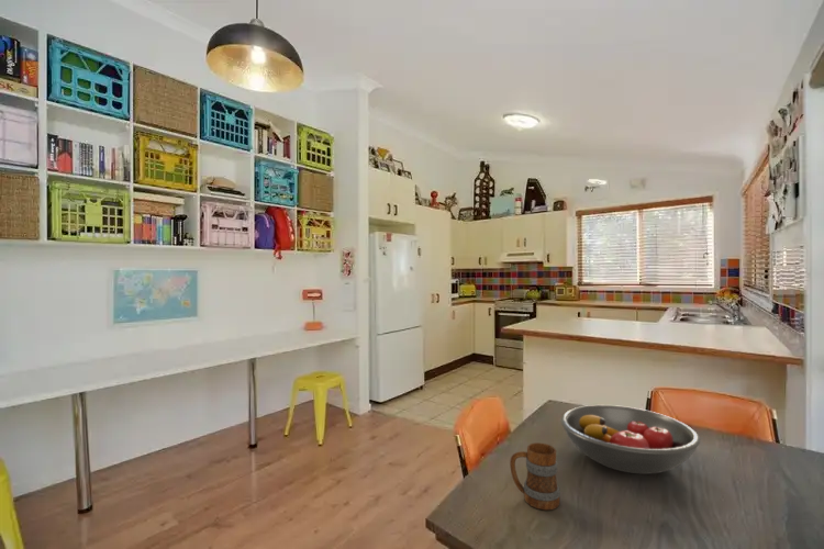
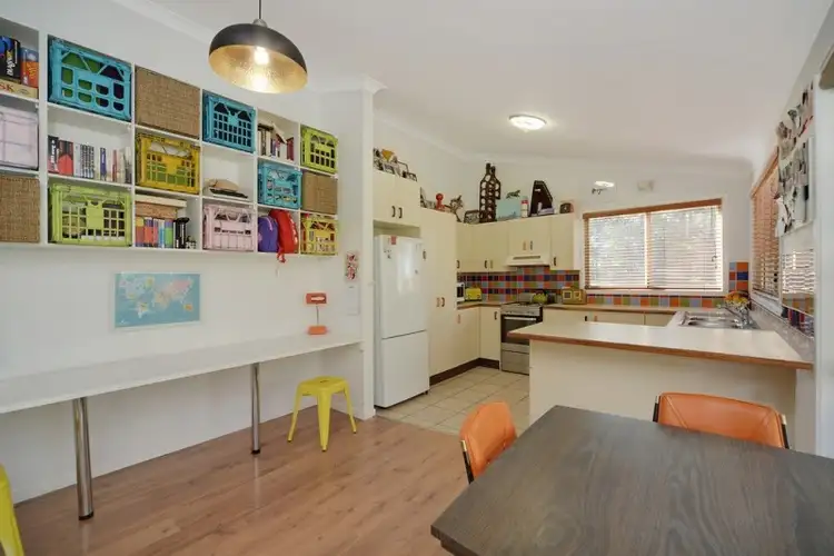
- fruit bowl (625, 437)
- mug (534, 472)
